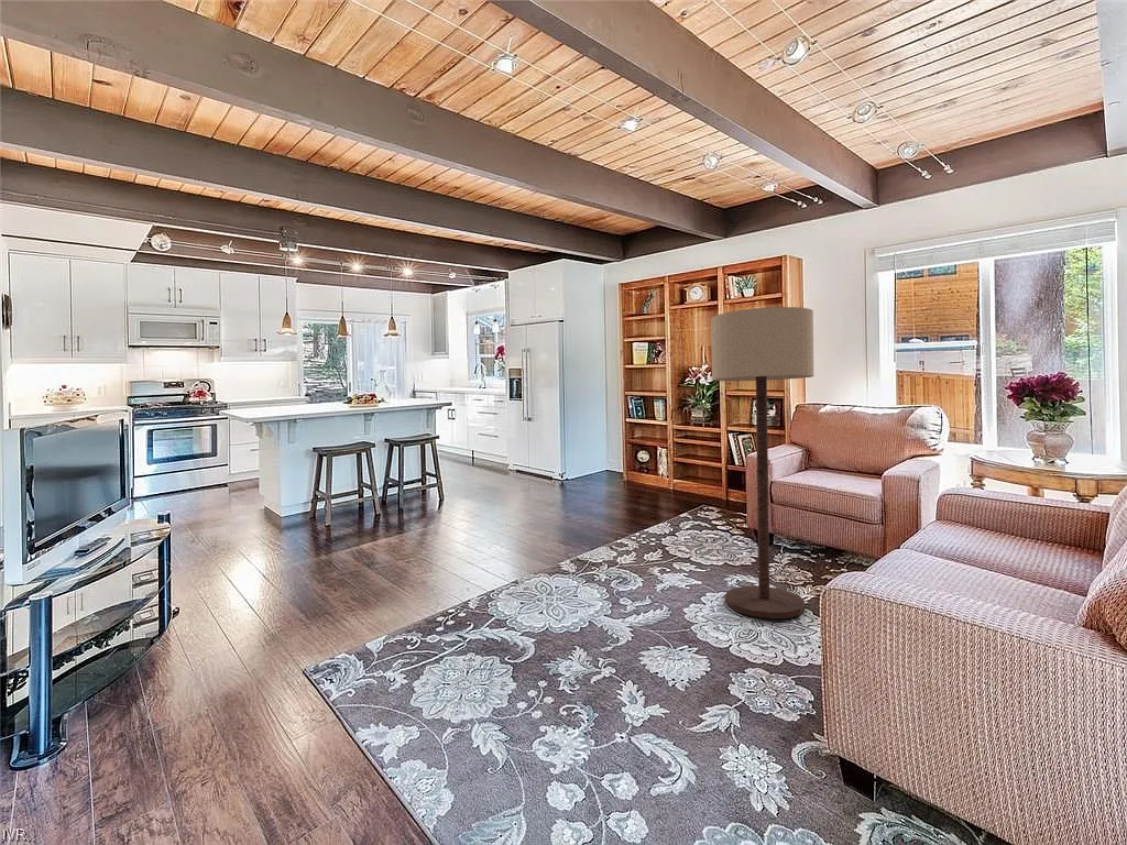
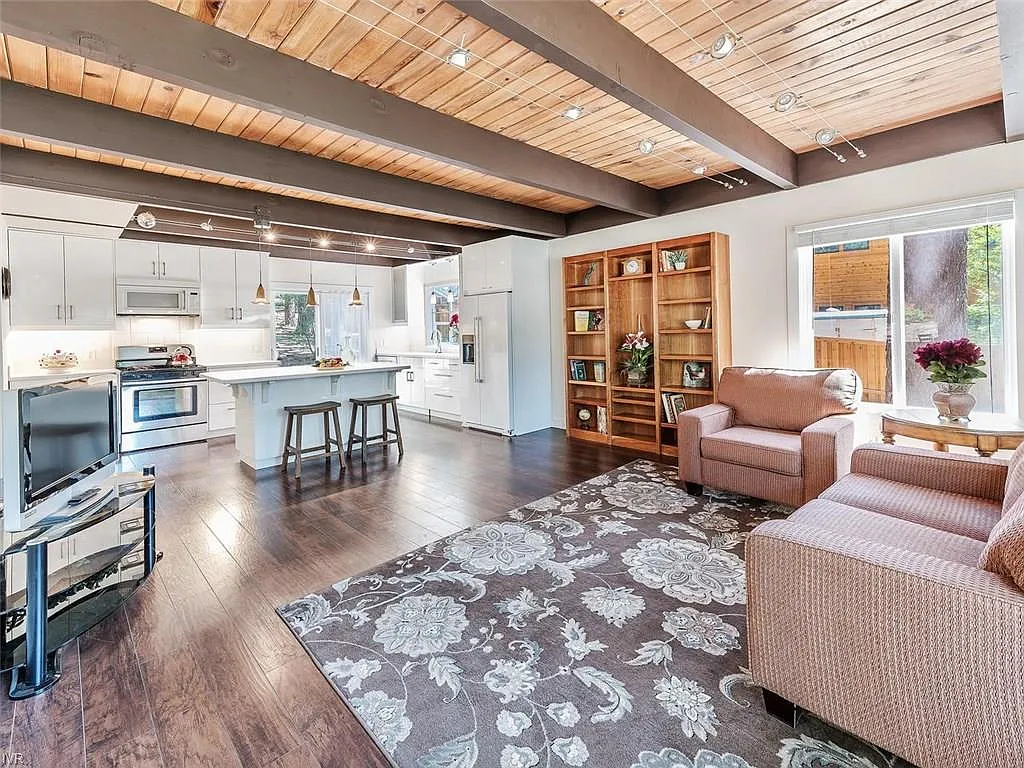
- floor lamp (762, 461)
